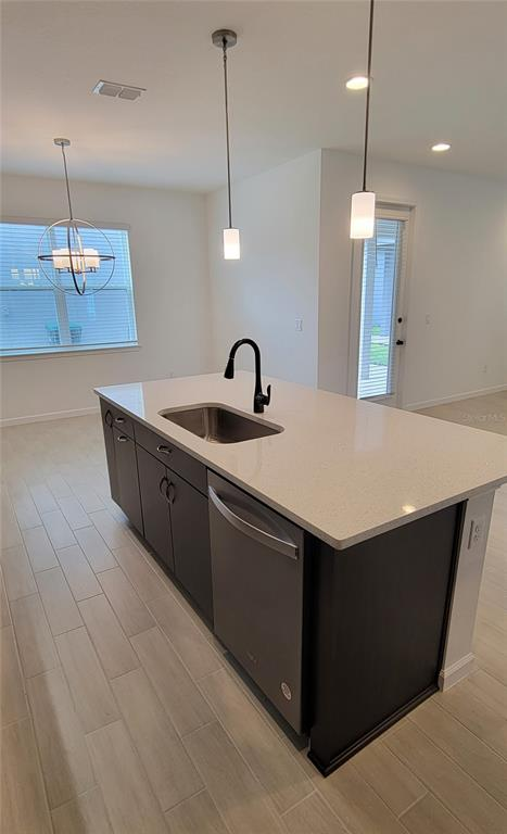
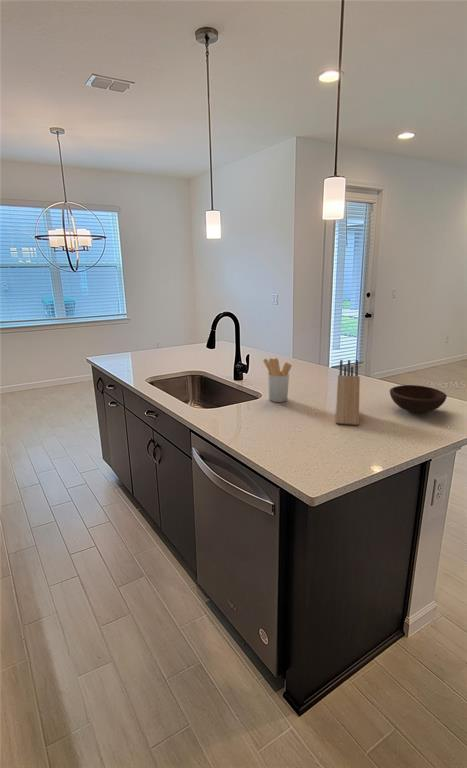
+ knife block (348, 390)
+ bowl (416, 401)
+ utensil holder (275, 378)
